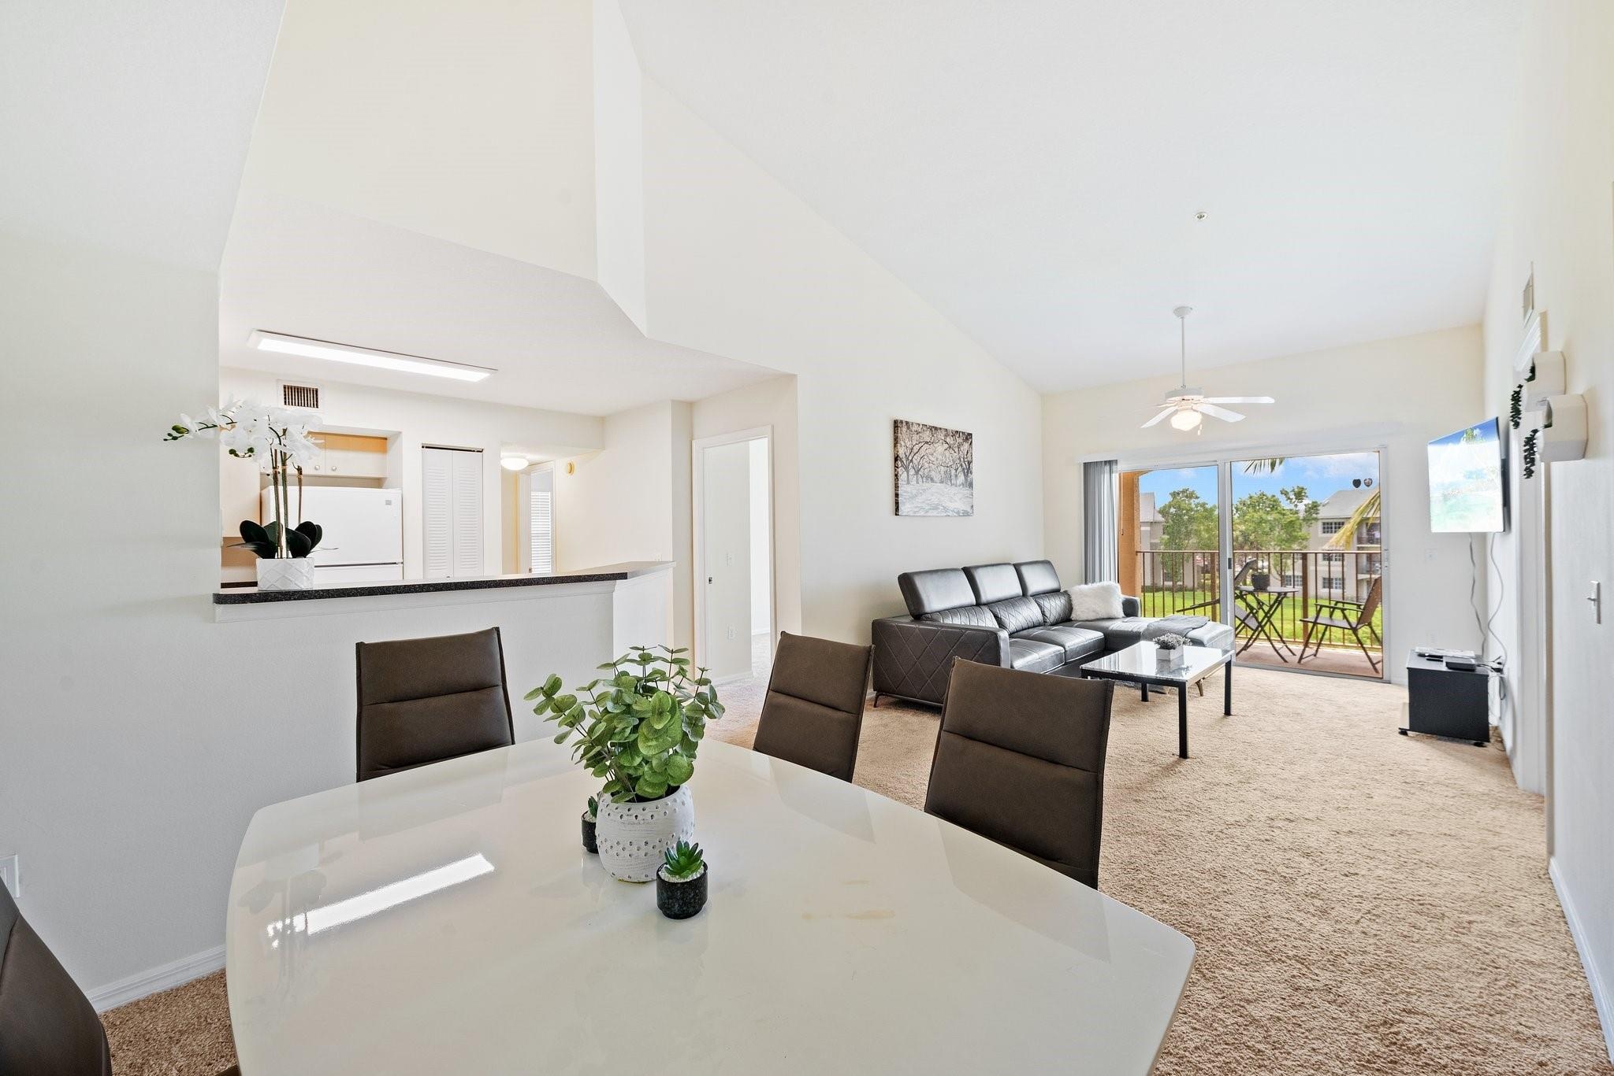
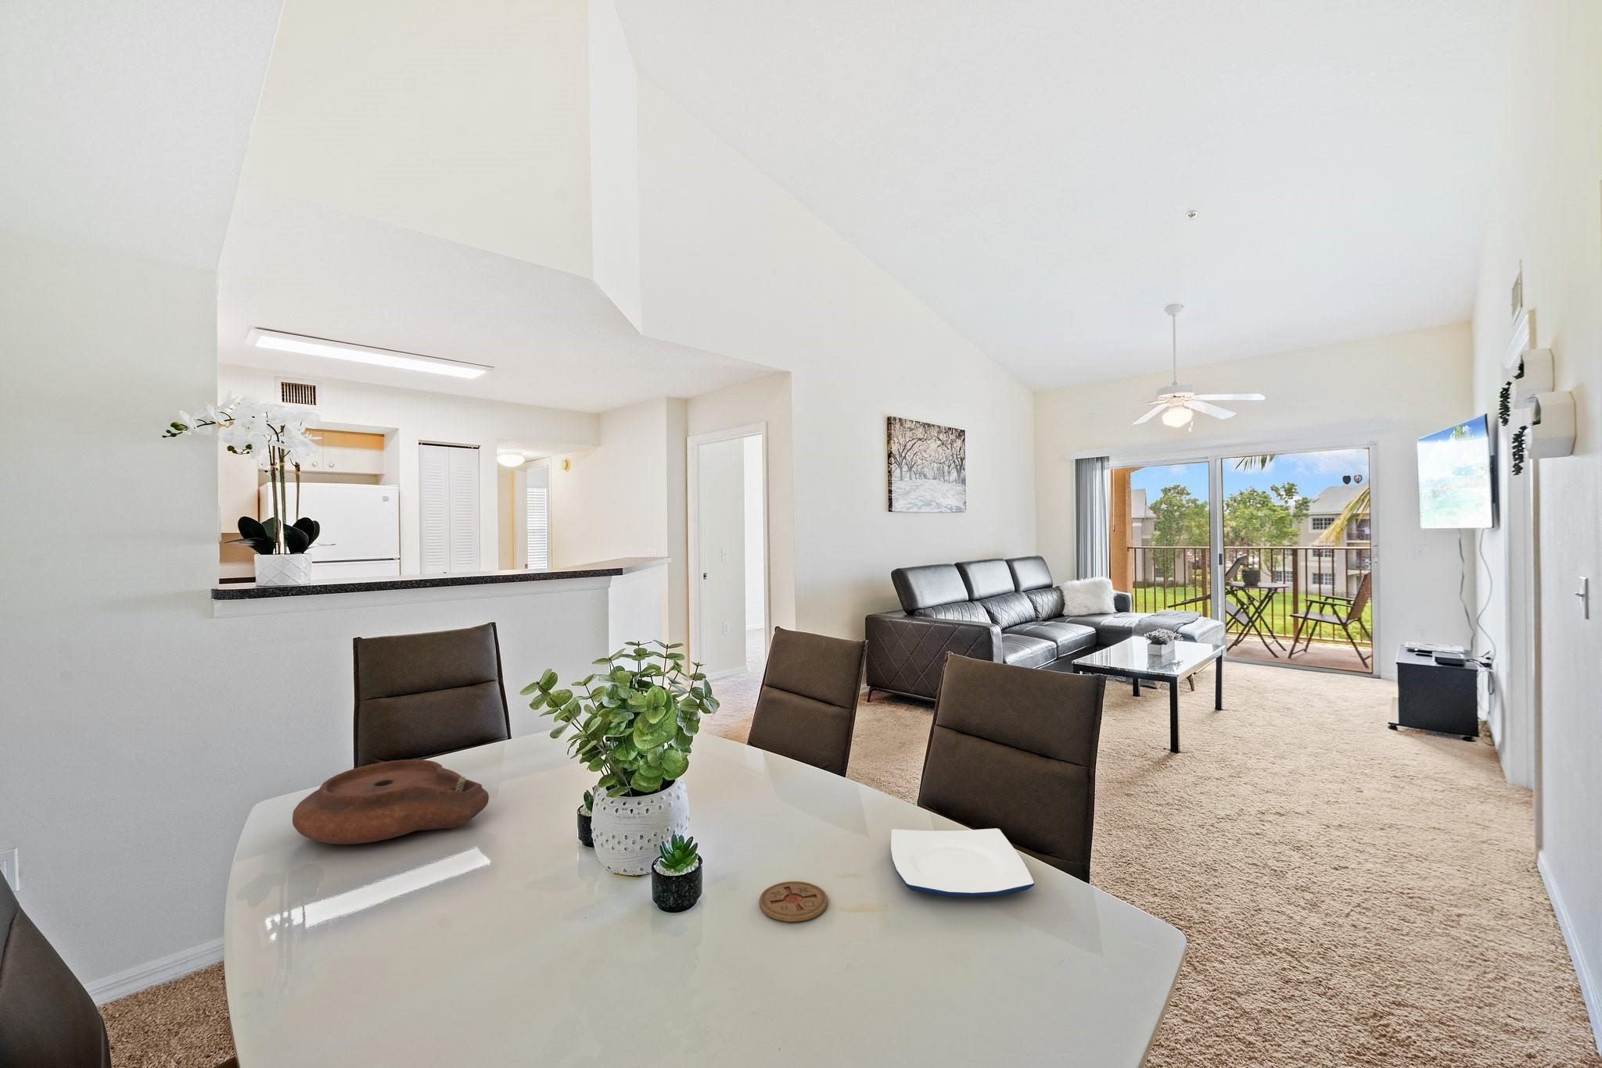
+ coaster (793, 900)
+ plate (957, 863)
+ plate (388, 801)
